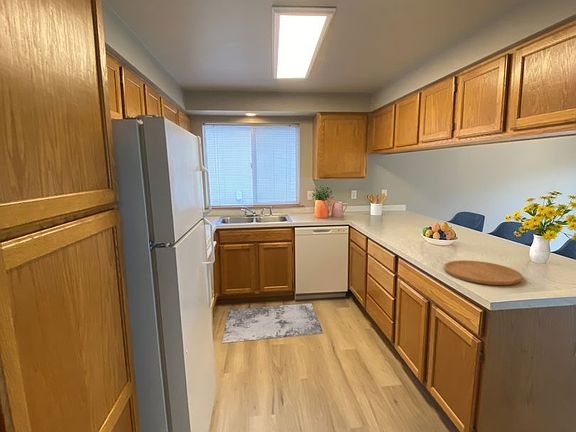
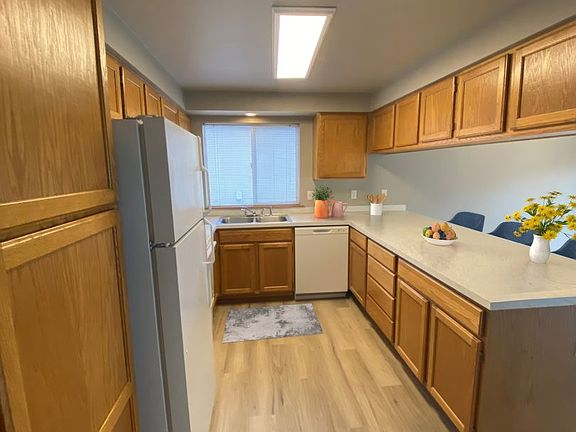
- cutting board (480, 271)
